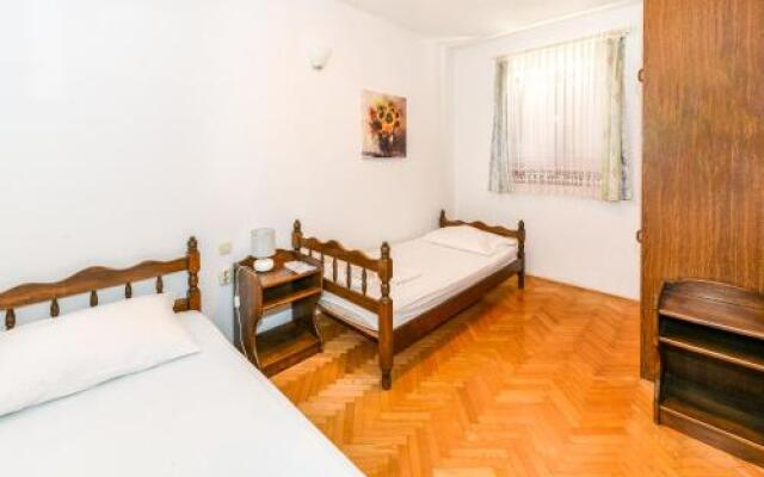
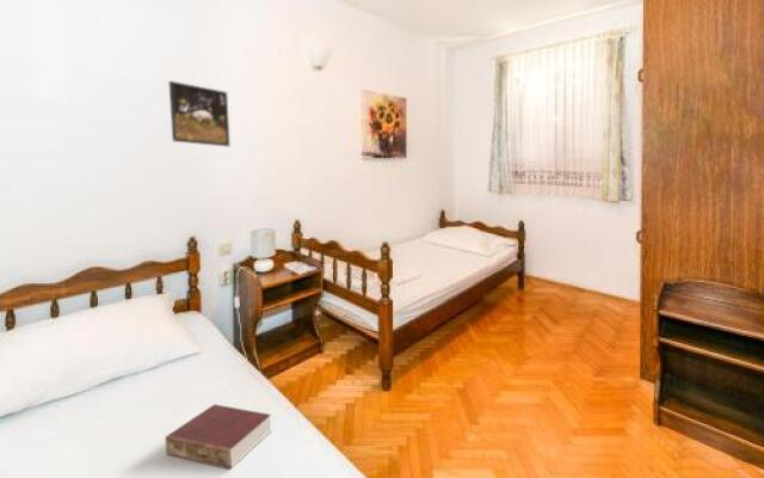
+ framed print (201, 115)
+ book (221, 433)
